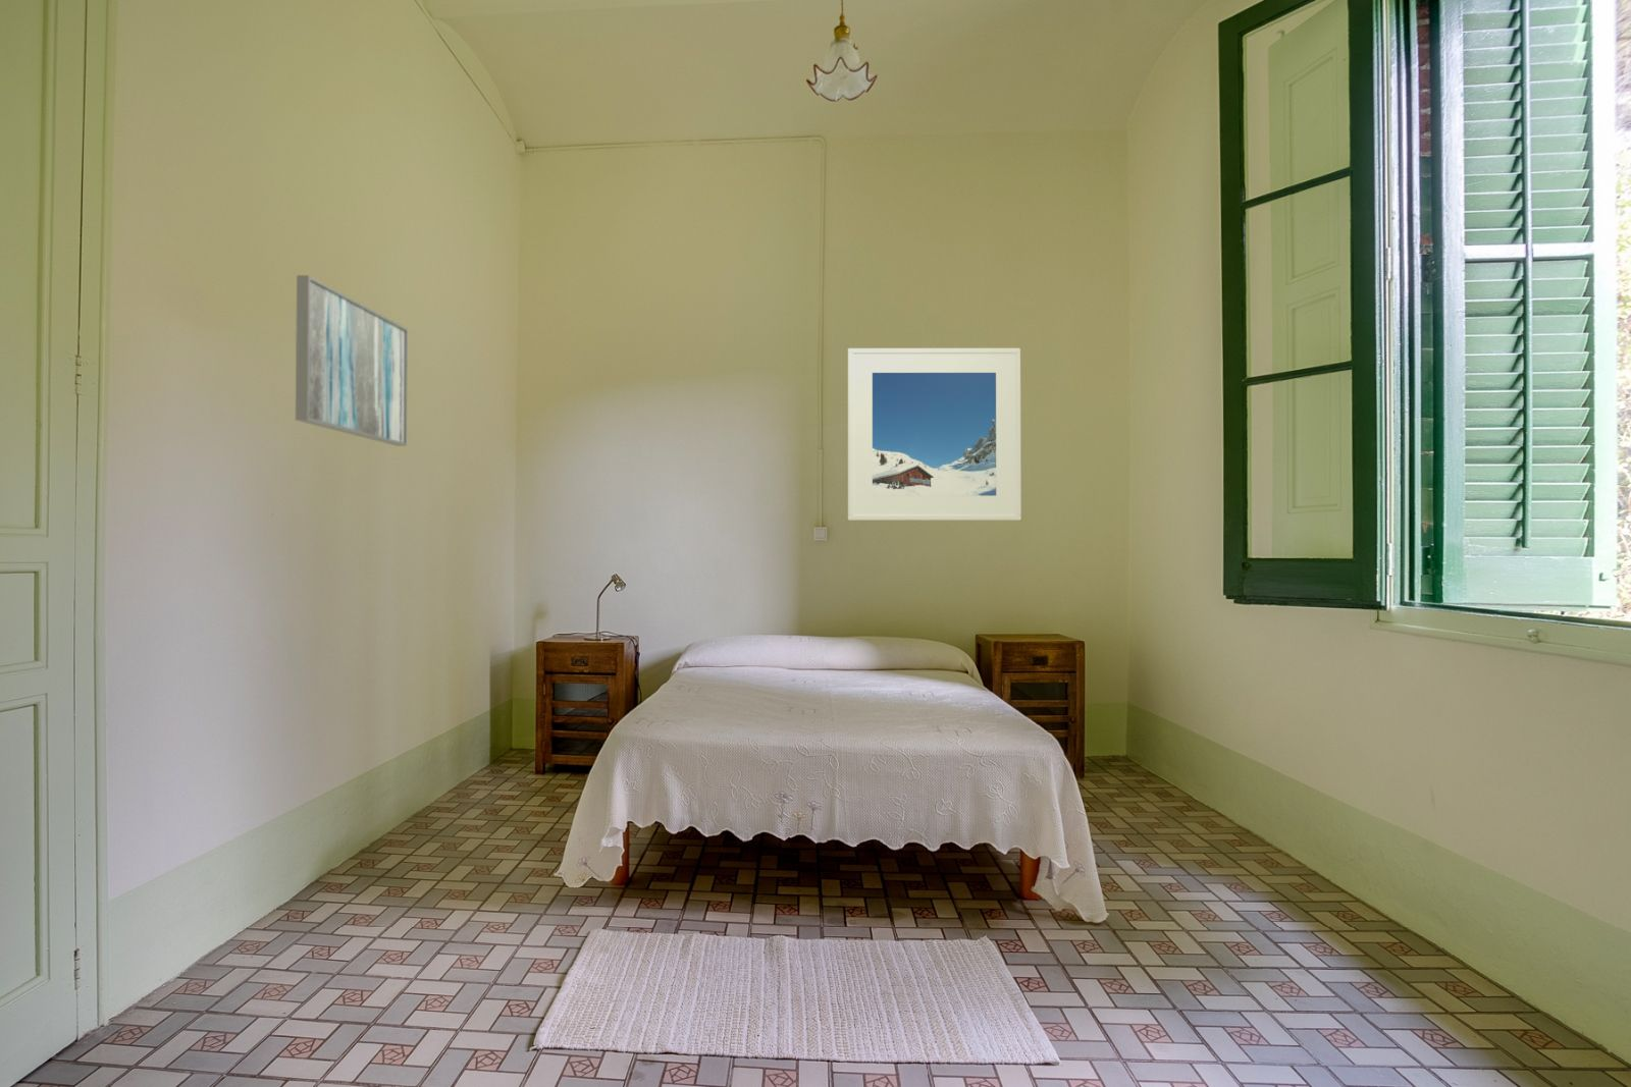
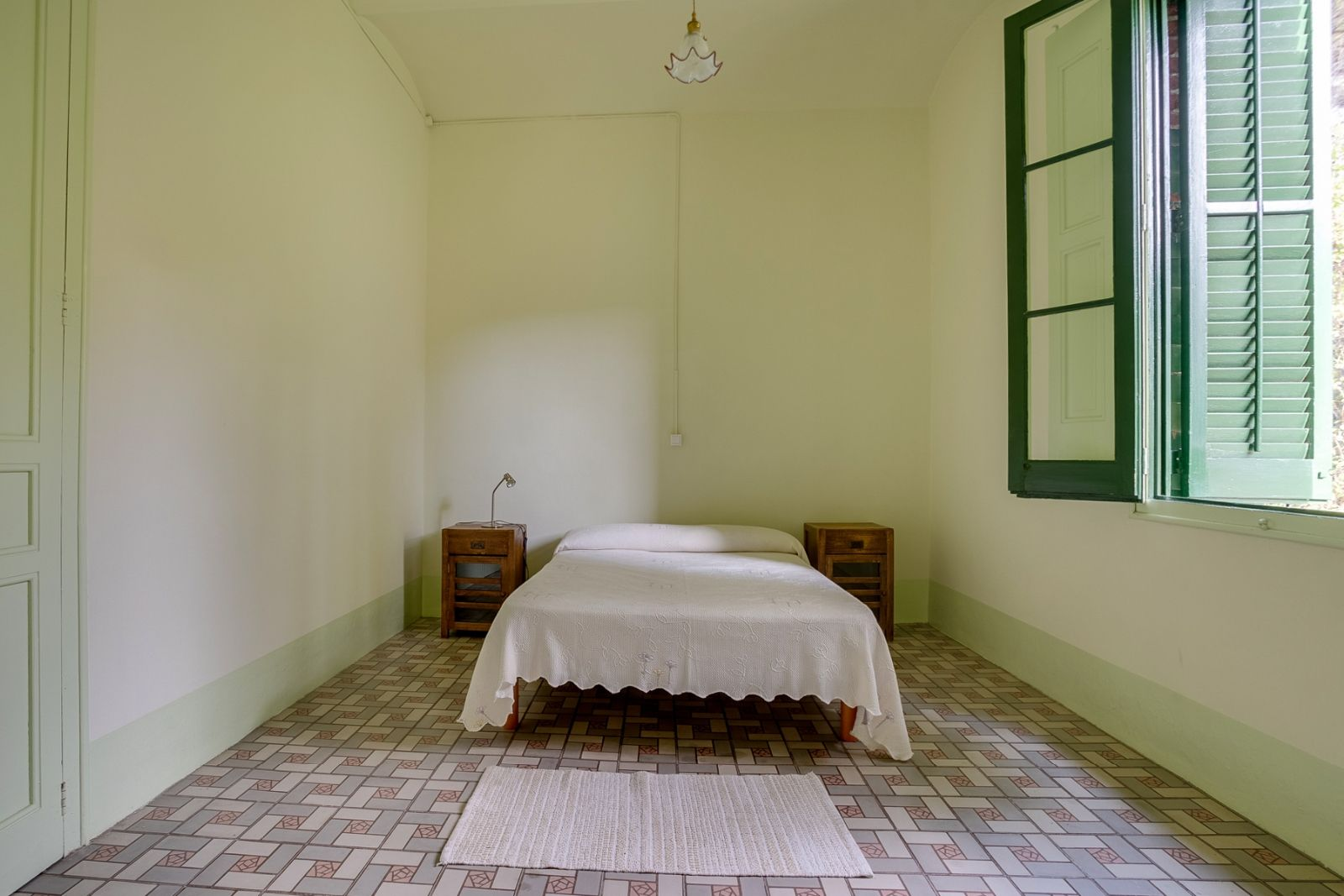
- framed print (933, 434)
- wall art (357, 369)
